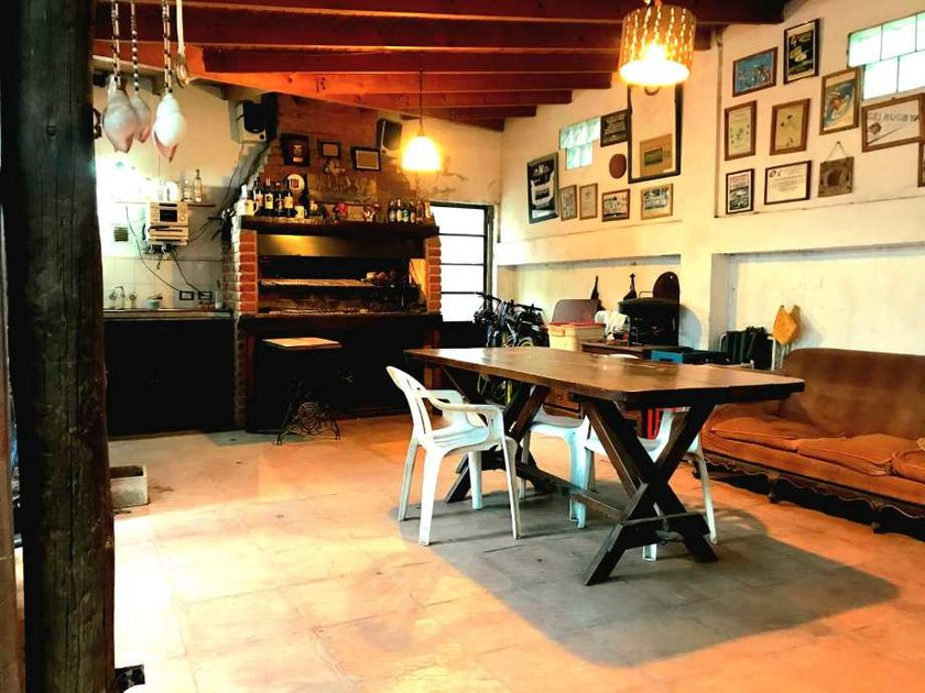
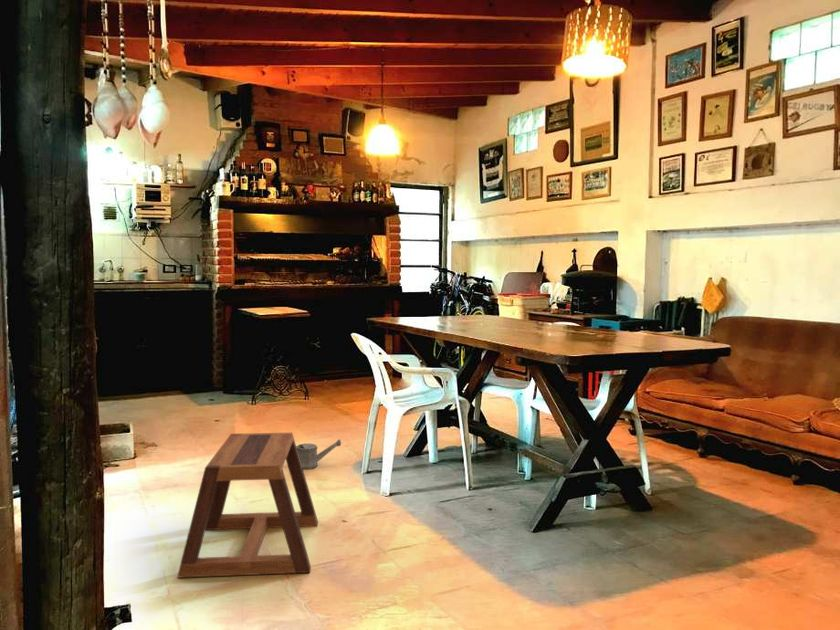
+ stool (253, 513)
+ watering can (313, 453)
